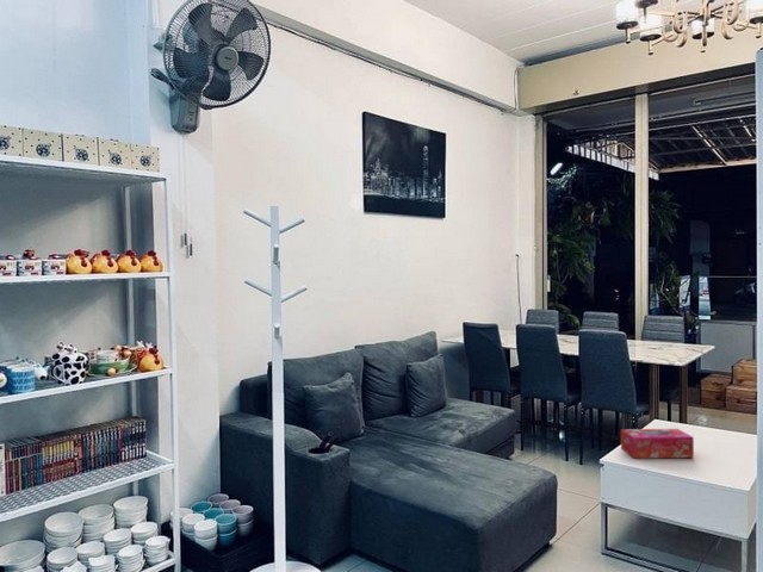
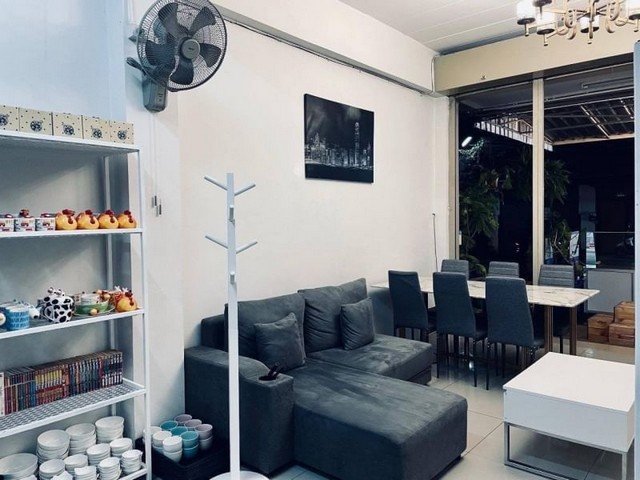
- tissue box (656, 442)
